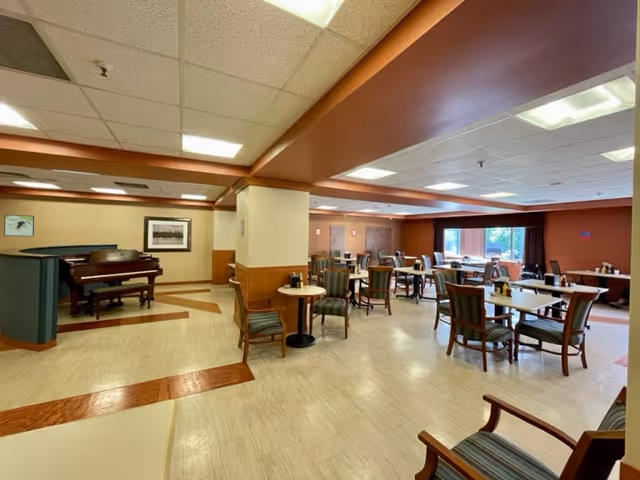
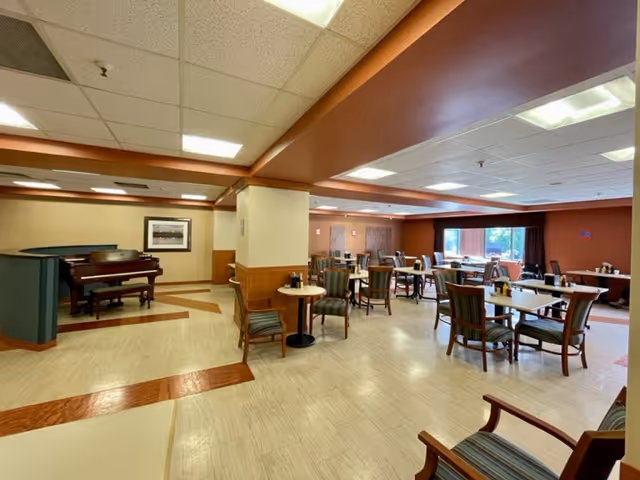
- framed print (19, 225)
